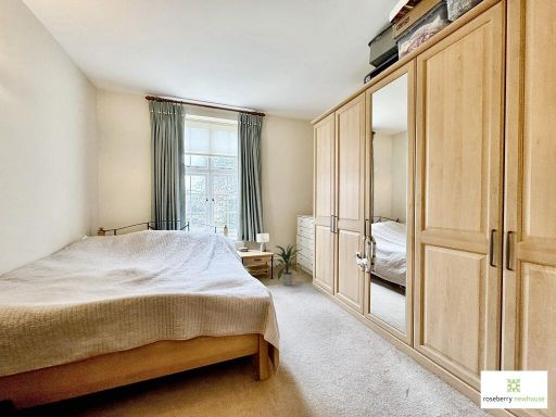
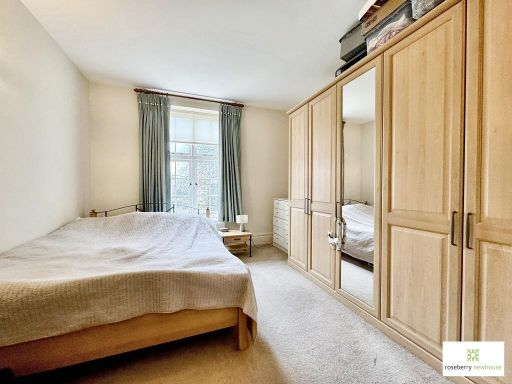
- indoor plant (286, 263)
